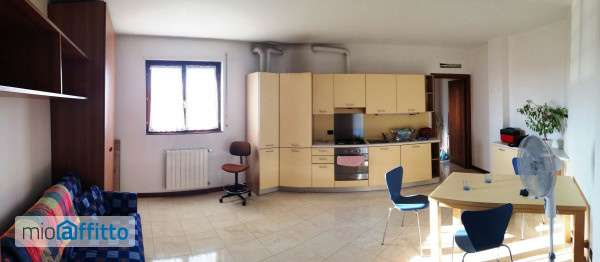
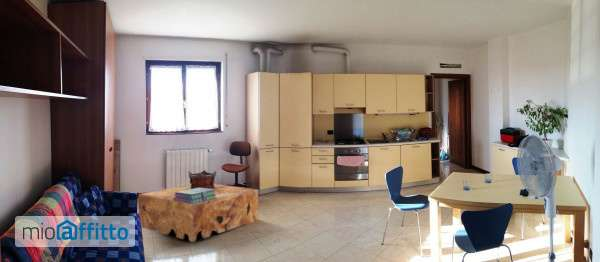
+ stack of books (195, 194)
+ decorative container (202, 179)
+ coffee table (200, 207)
